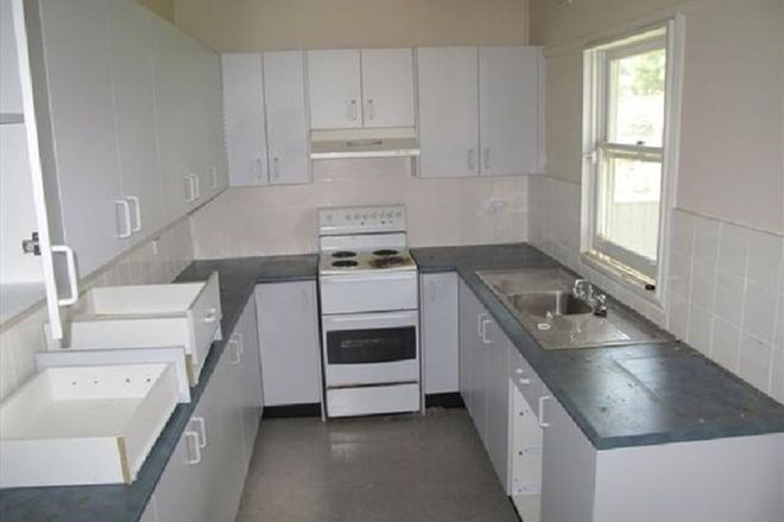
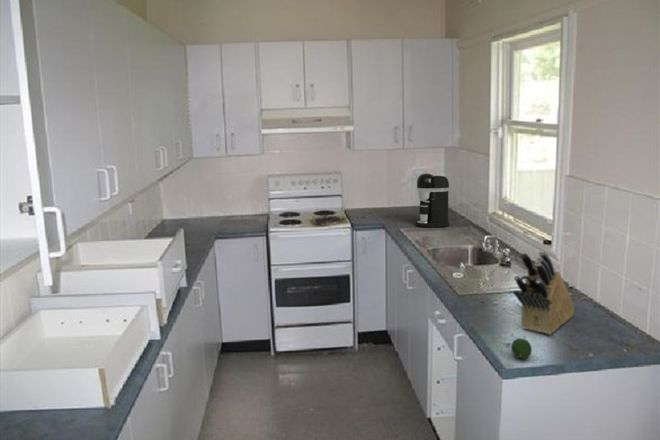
+ coffee maker (432, 199)
+ knife block (545, 286)
+ fruit (521, 348)
